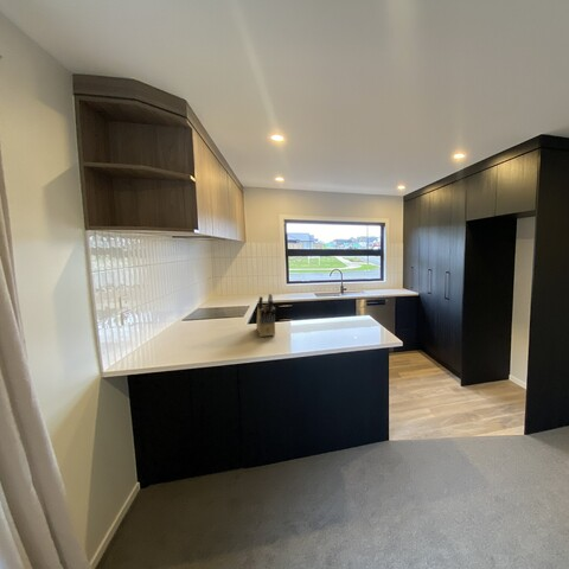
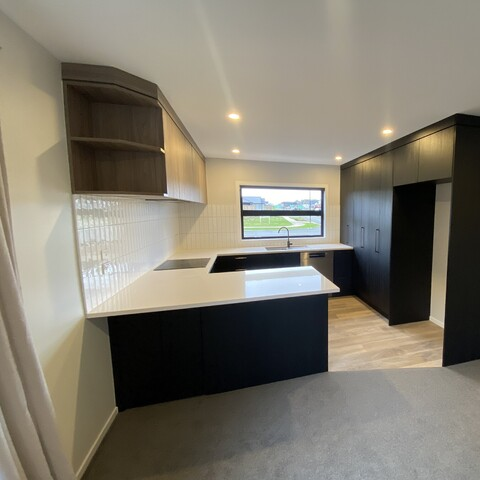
- knife block (264, 313)
